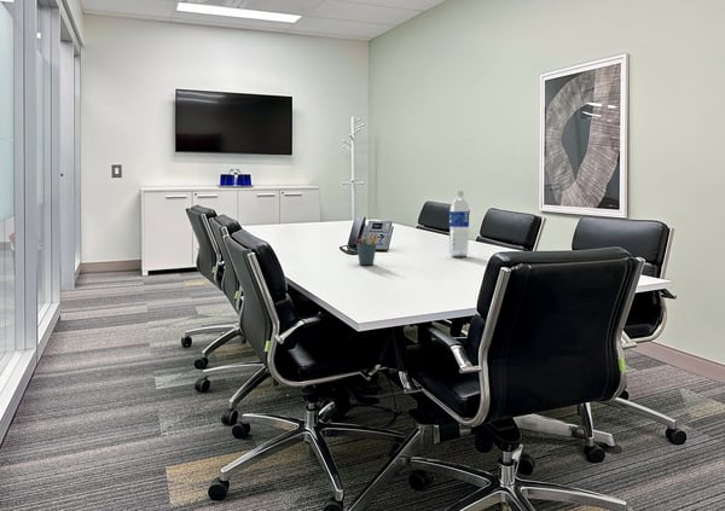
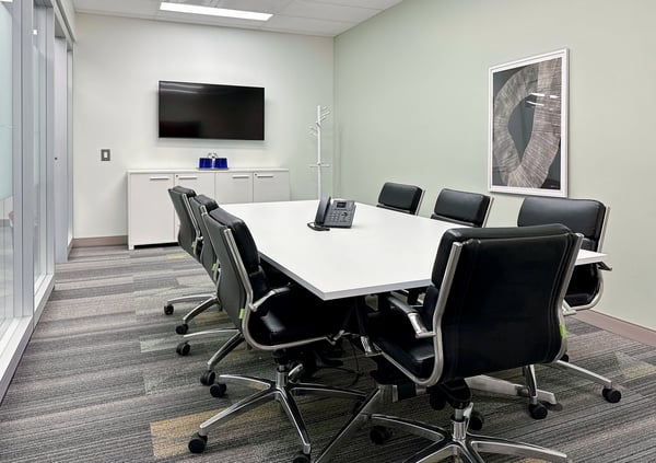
- water bottle (459, 223)
- pen holder (366, 248)
